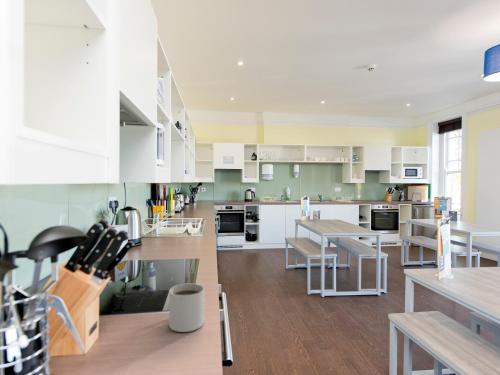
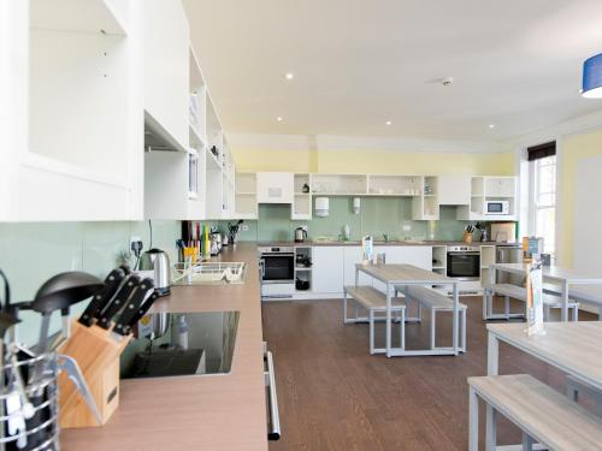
- mug (187, 303)
